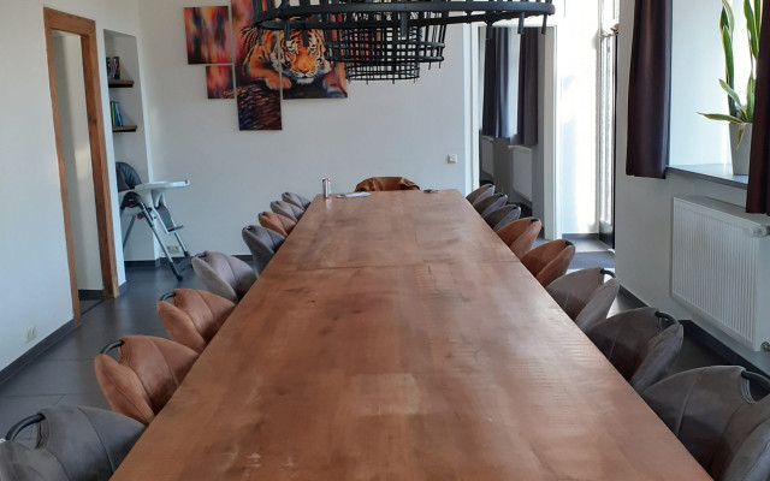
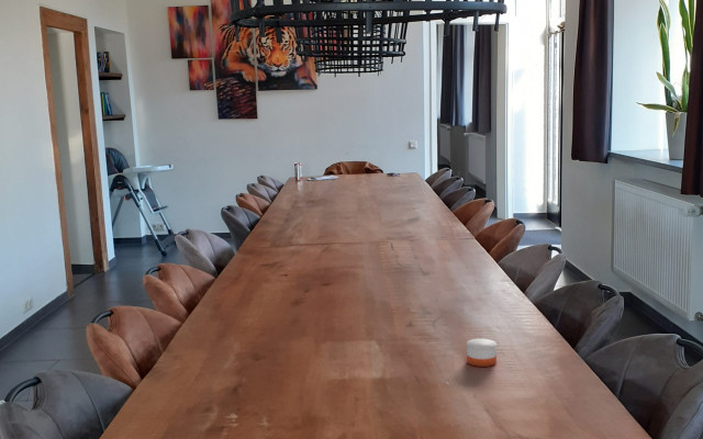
+ candle (481, 341)
